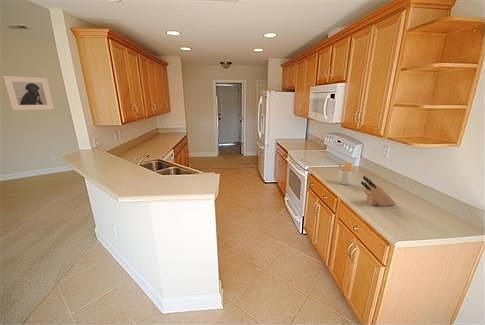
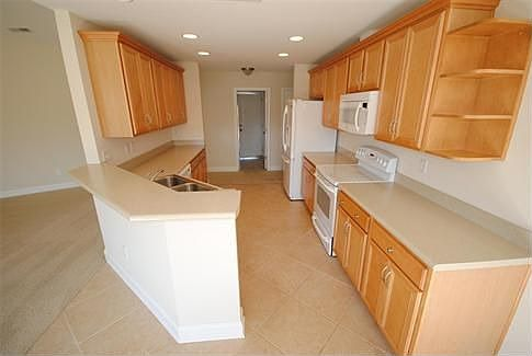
- utensil holder (345, 172)
- knife block (377, 190)
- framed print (30, 93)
